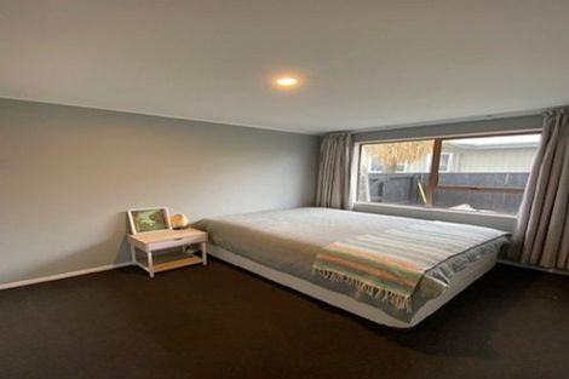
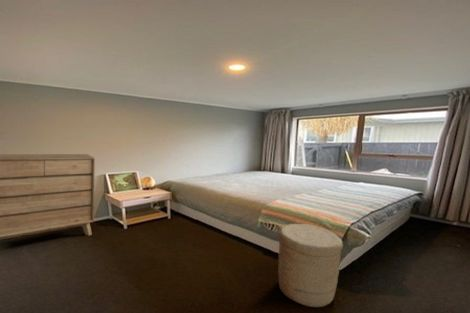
+ dresser (43, 198)
+ basket (307, 261)
